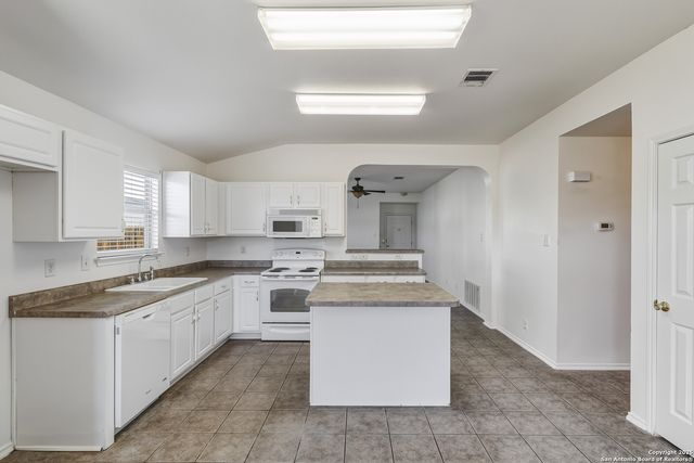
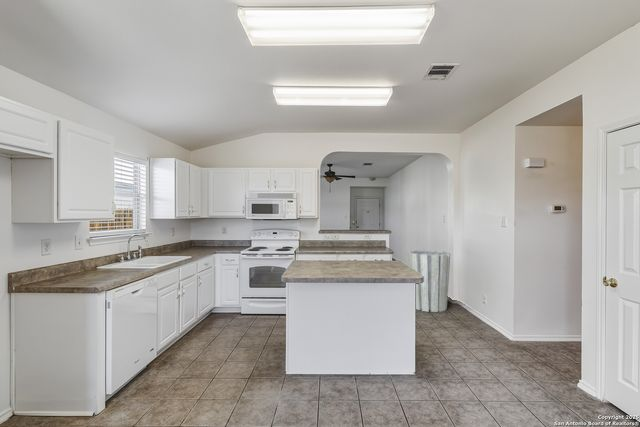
+ trash can (428, 279)
